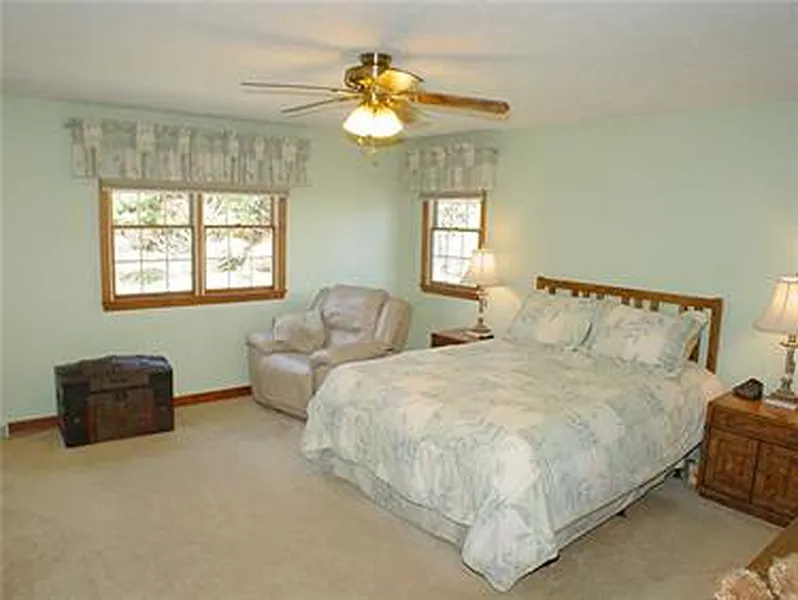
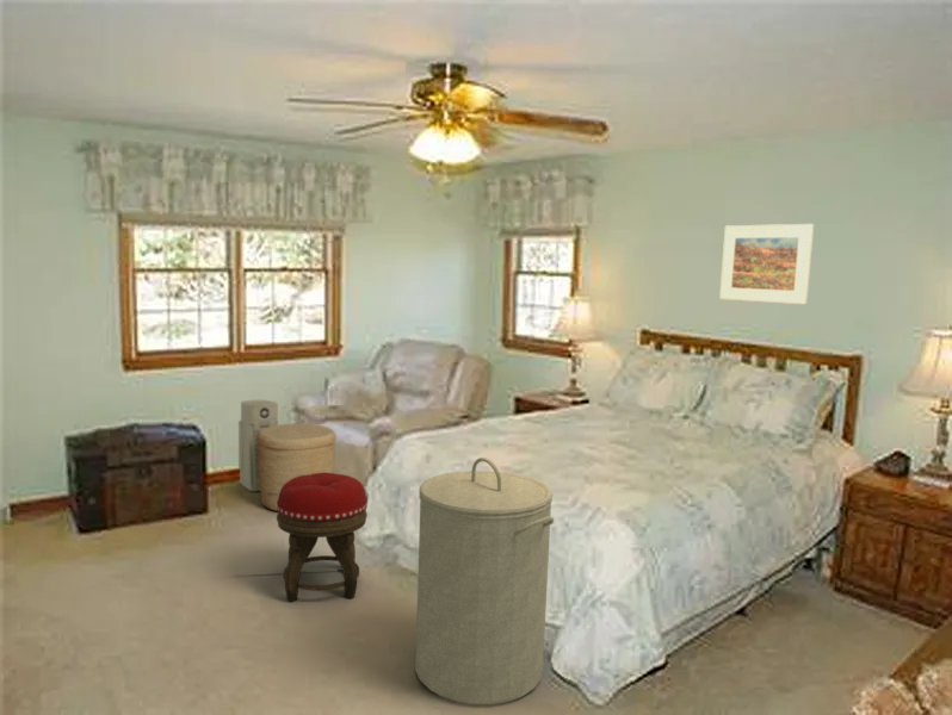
+ basket (296, 466)
+ laundry hamper (482, 565)
+ air purifier (256, 442)
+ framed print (764, 263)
+ footstool (322, 533)
